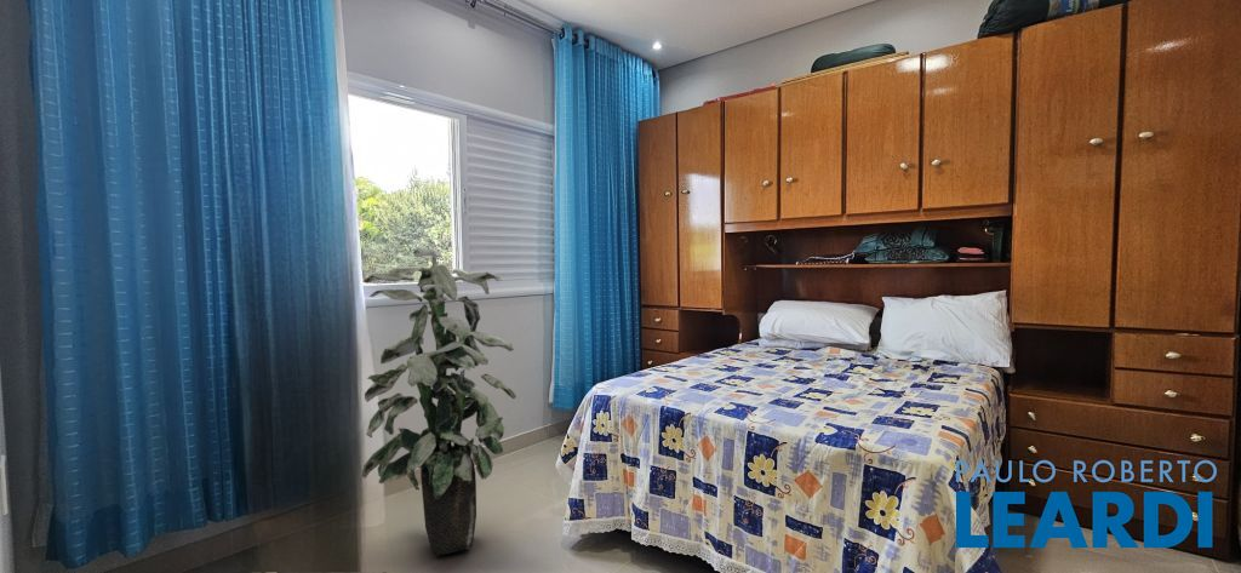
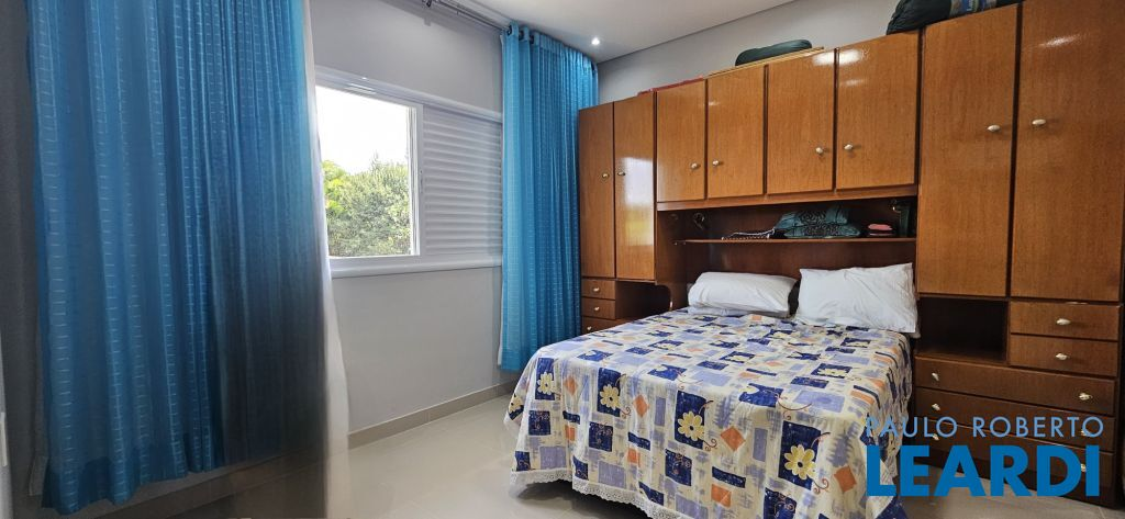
- indoor plant (436, 397)
